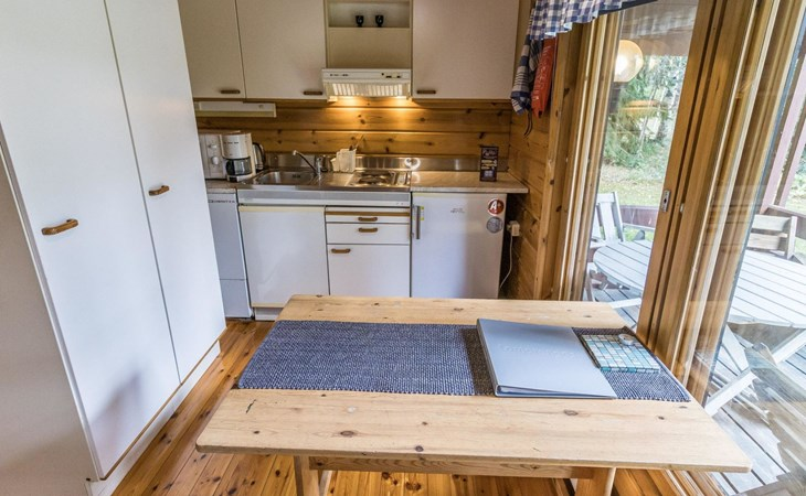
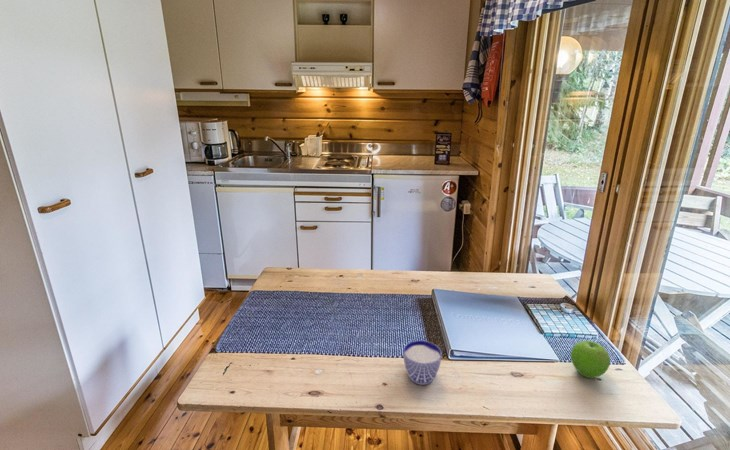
+ fruit (589, 359)
+ cup (421, 360)
